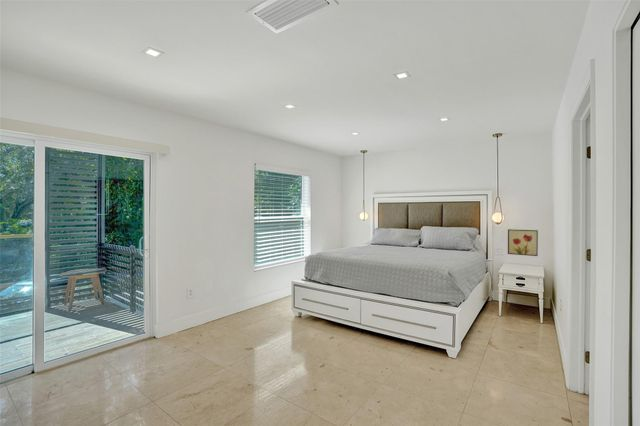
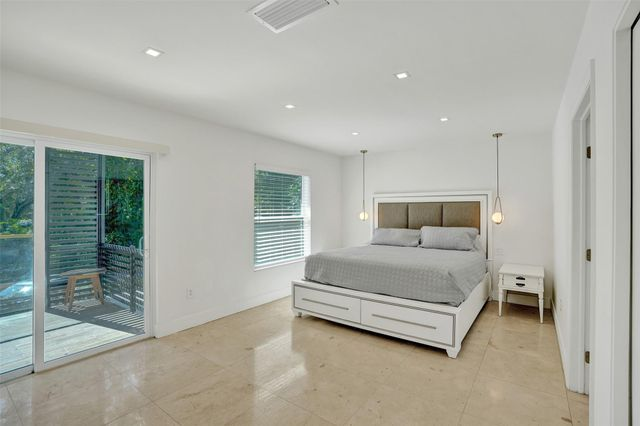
- wall art (522, 242)
